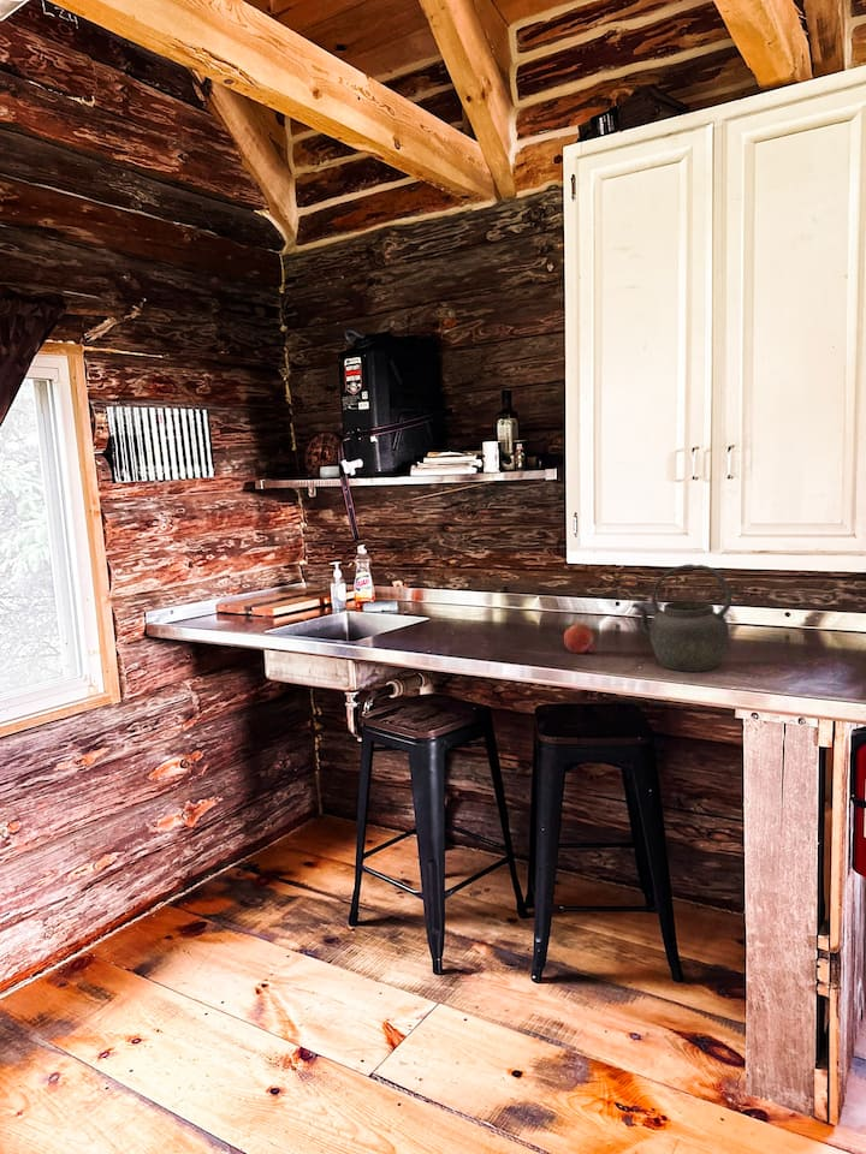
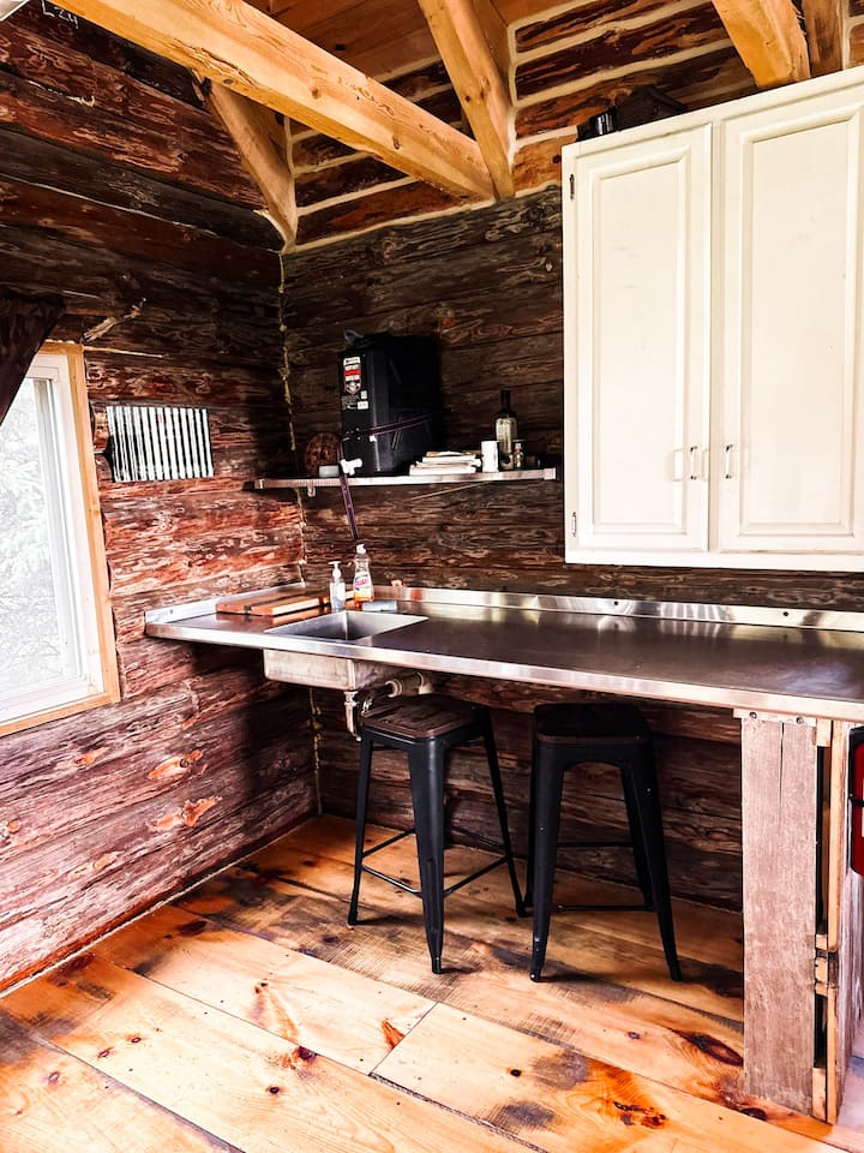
- kettle (680, 614)
- fruit (580, 637)
